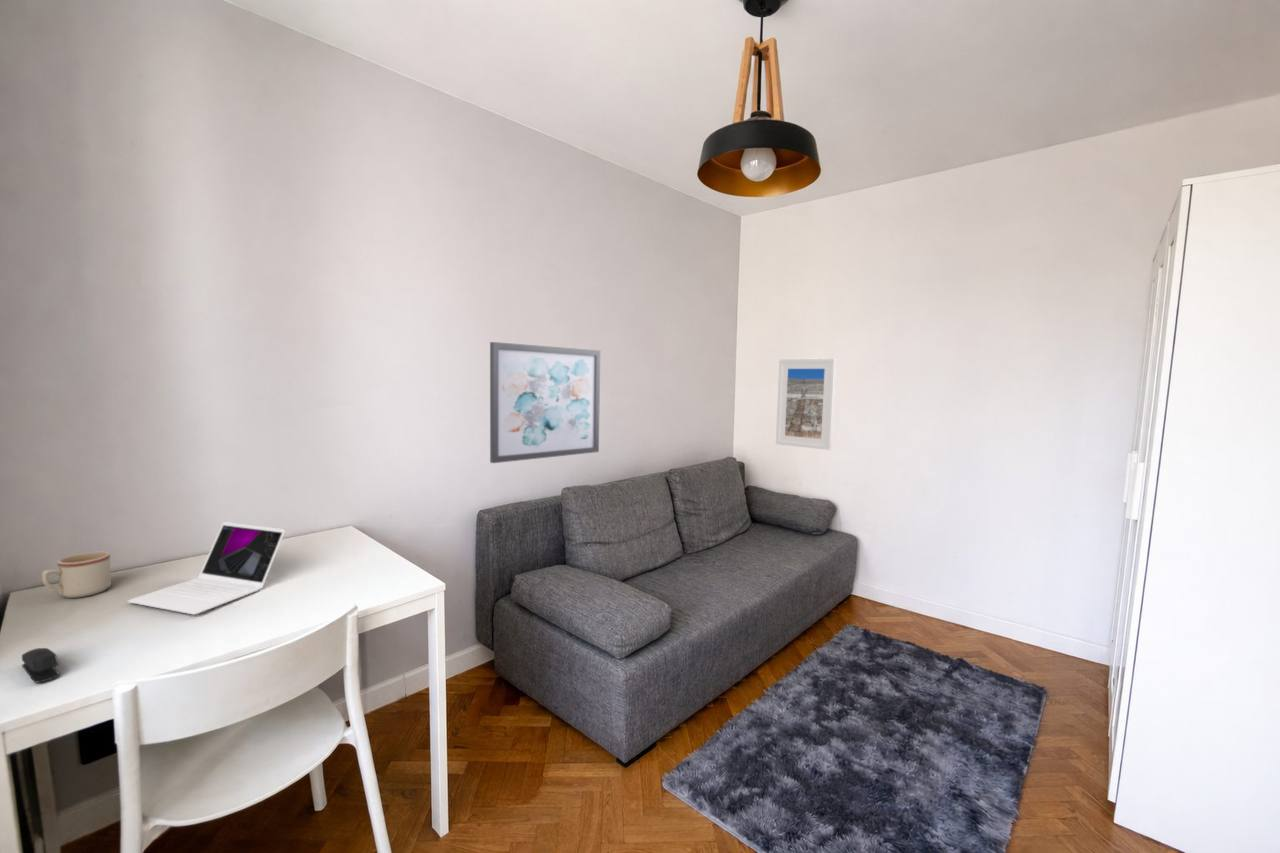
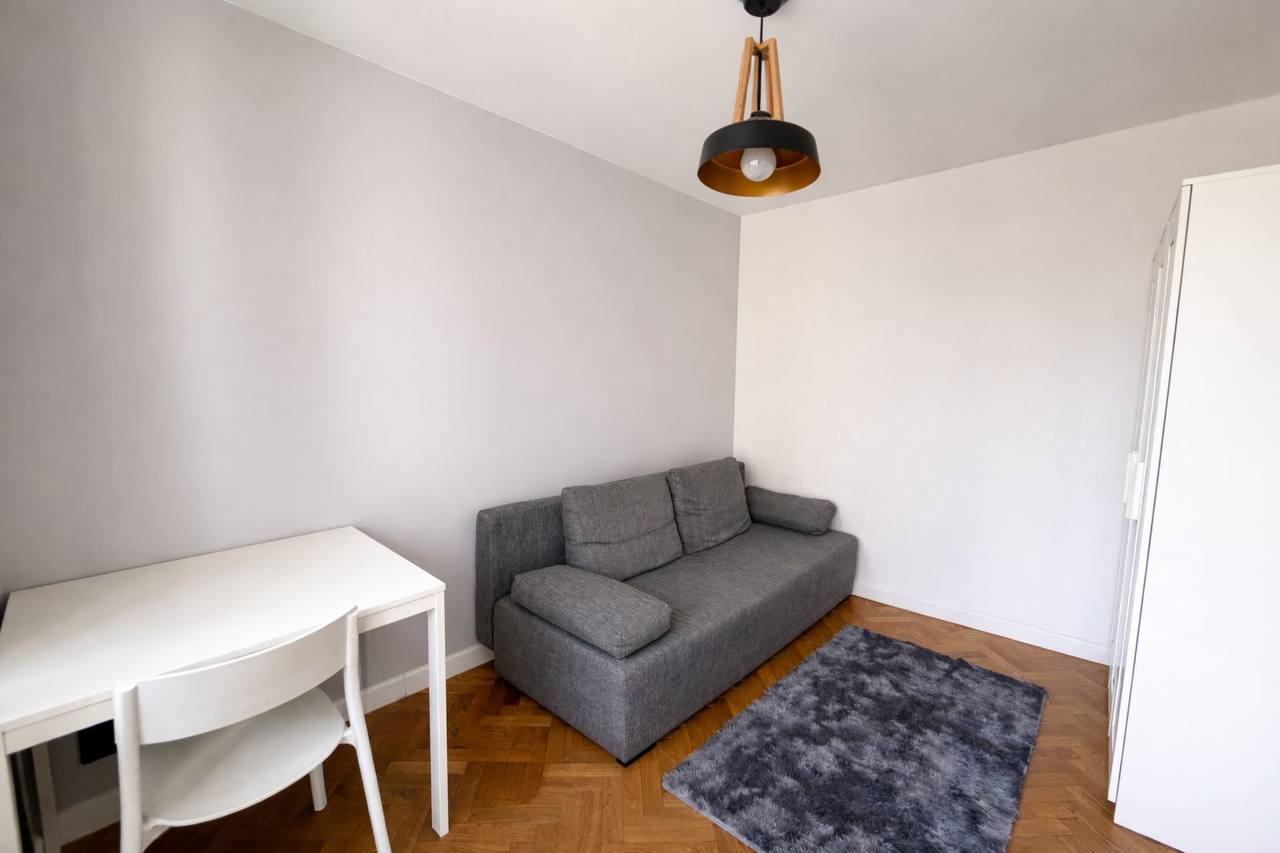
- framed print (804, 403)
- wall art (549, 402)
- stapler (39, 660)
- laptop (211, 560)
- mug (77, 576)
